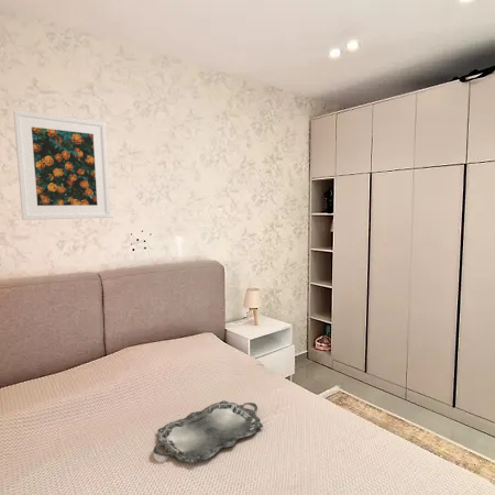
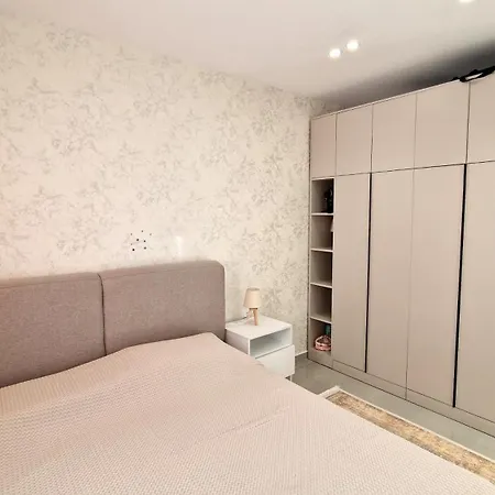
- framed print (66, 168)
- serving tray (210, 428)
